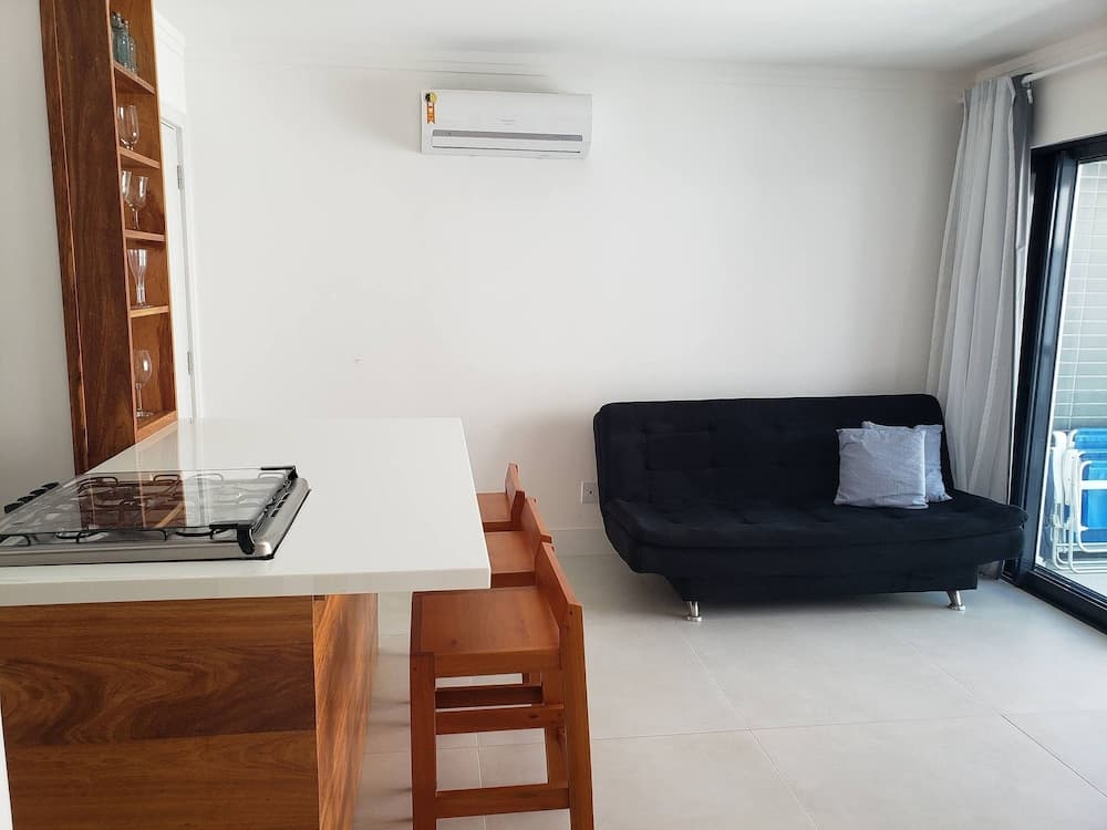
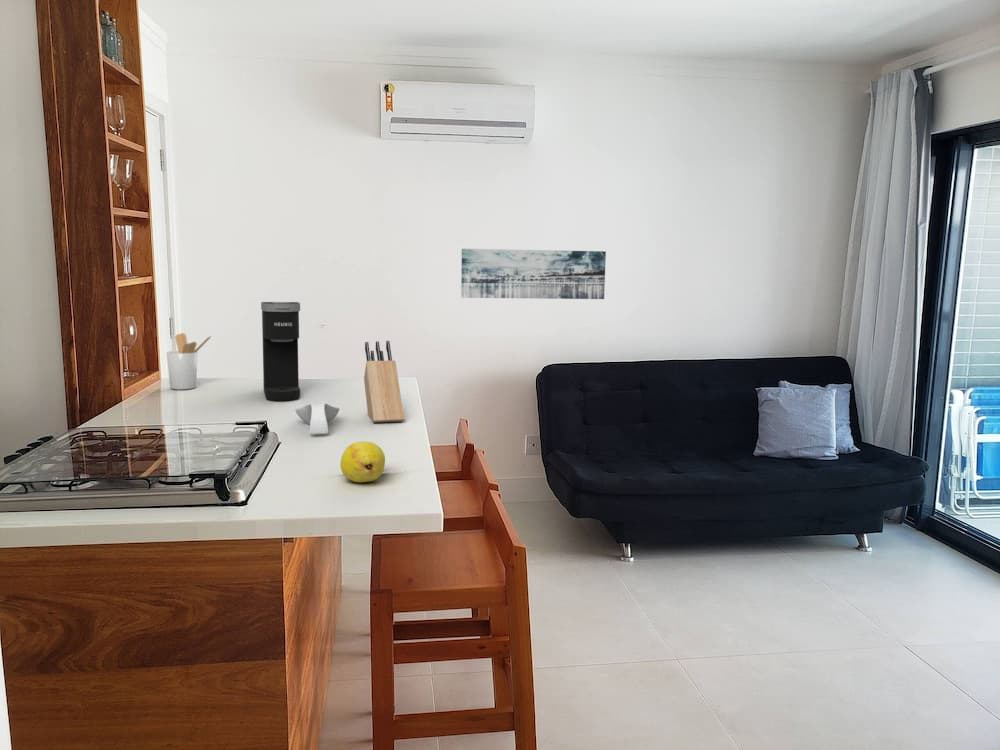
+ coffee maker (280, 348)
+ spoon rest (318, 413)
+ utensil holder (190, 360)
+ fruit (363, 461)
+ wall art (533, 274)
+ knife block (382, 379)
